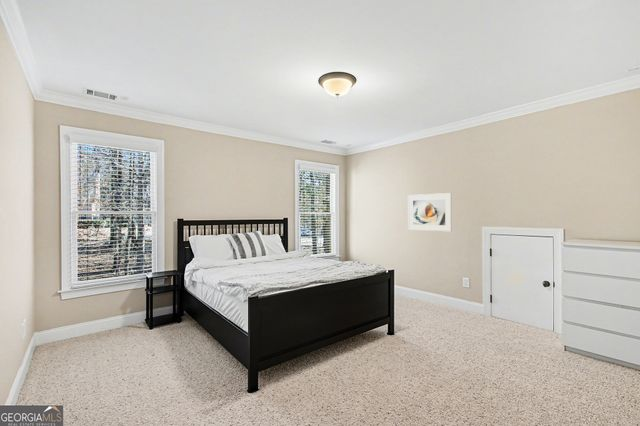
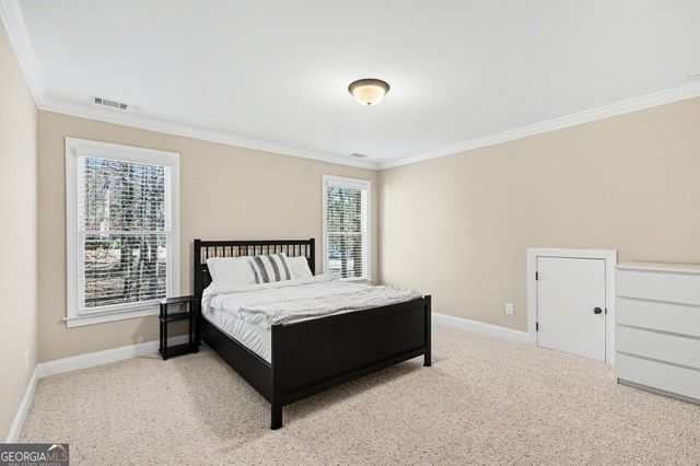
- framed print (428, 212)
